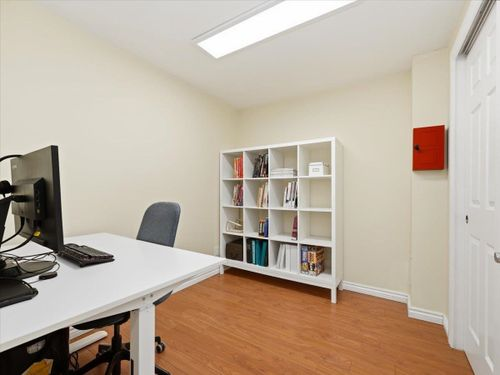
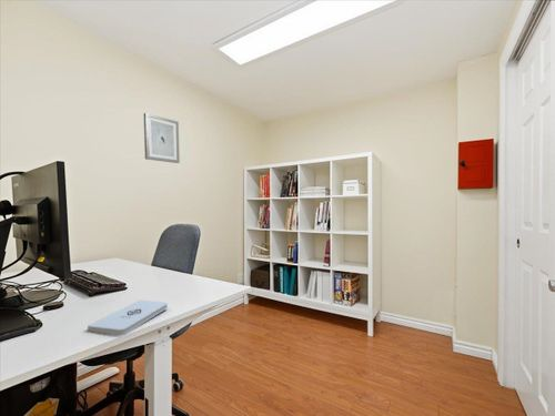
+ wall art (162, 139)
+ notepad (132, 315)
